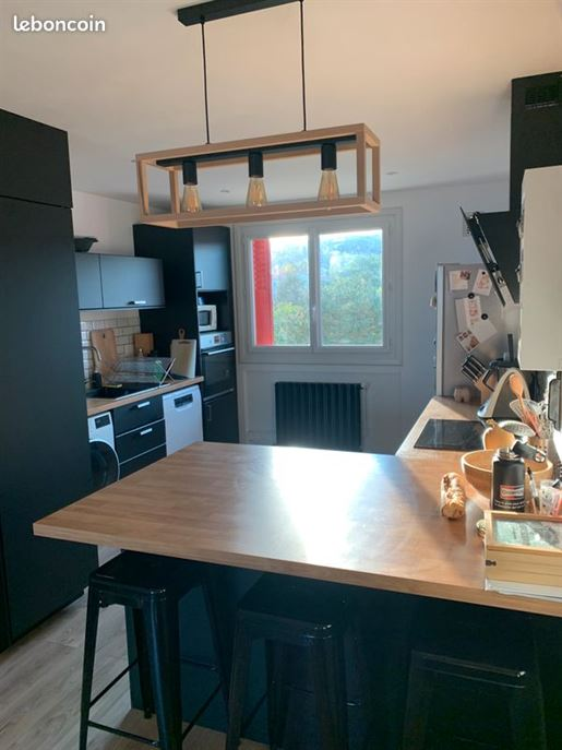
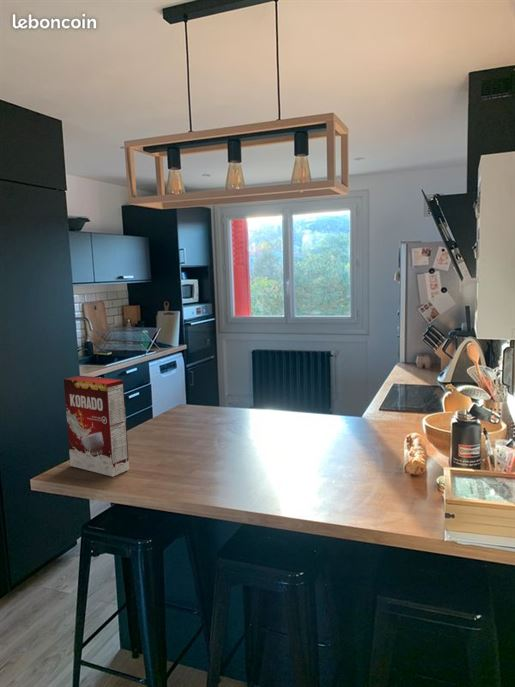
+ cereal box (96, 424)
